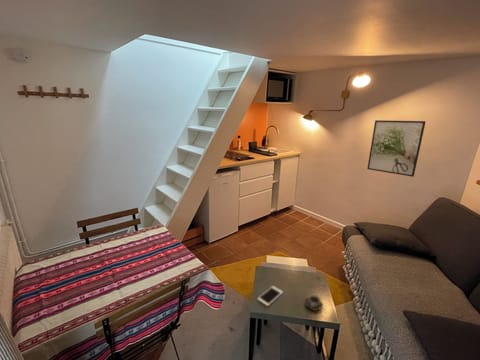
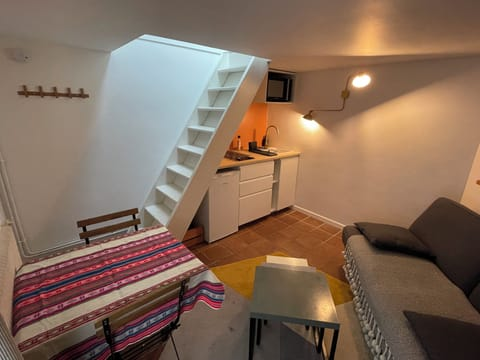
- cell phone (270, 295)
- cup (313, 302)
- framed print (393, 147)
